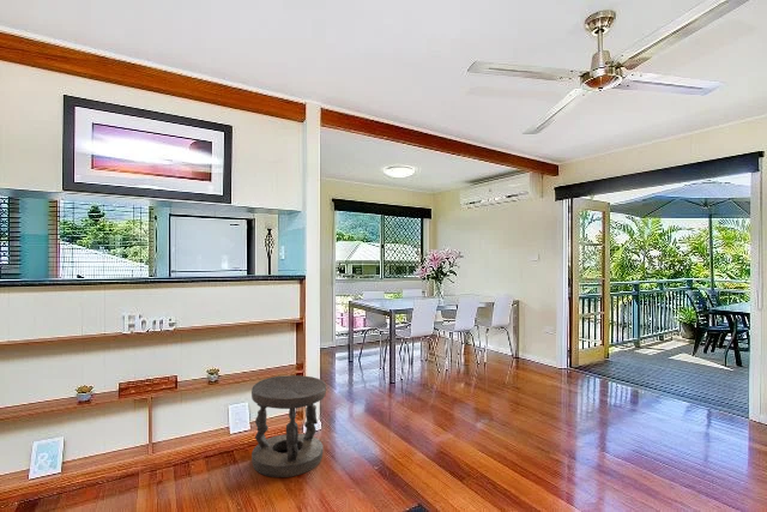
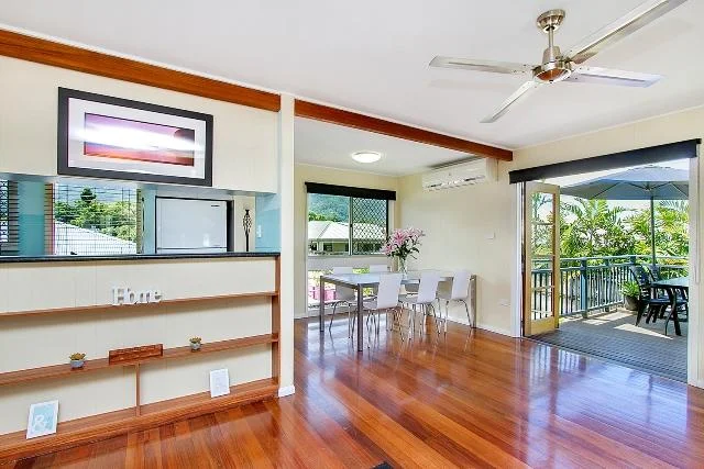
- stool (289, 422)
